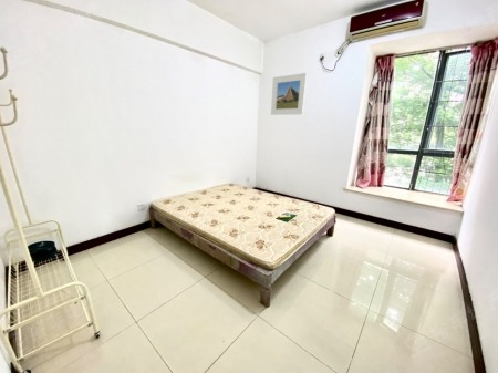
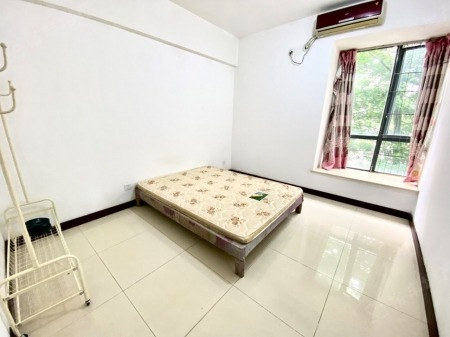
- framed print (287, 95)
